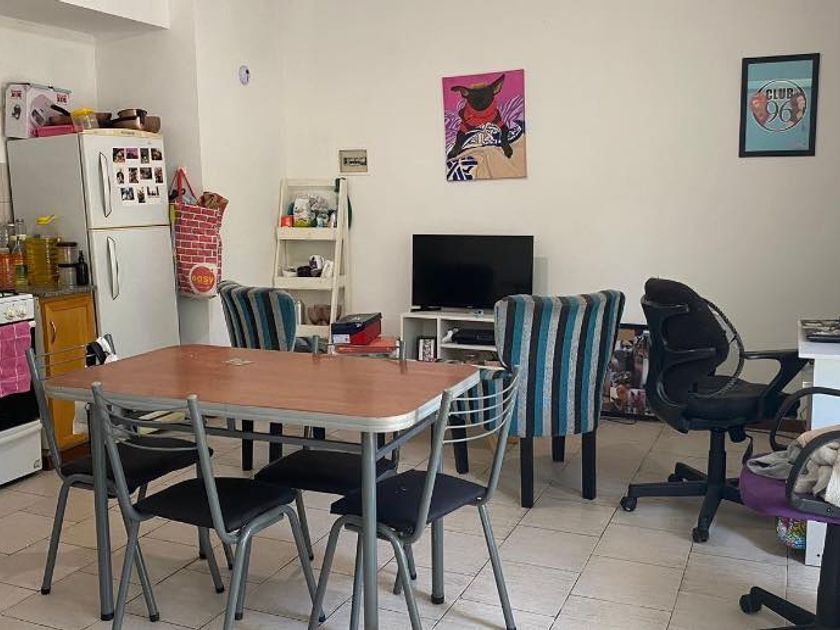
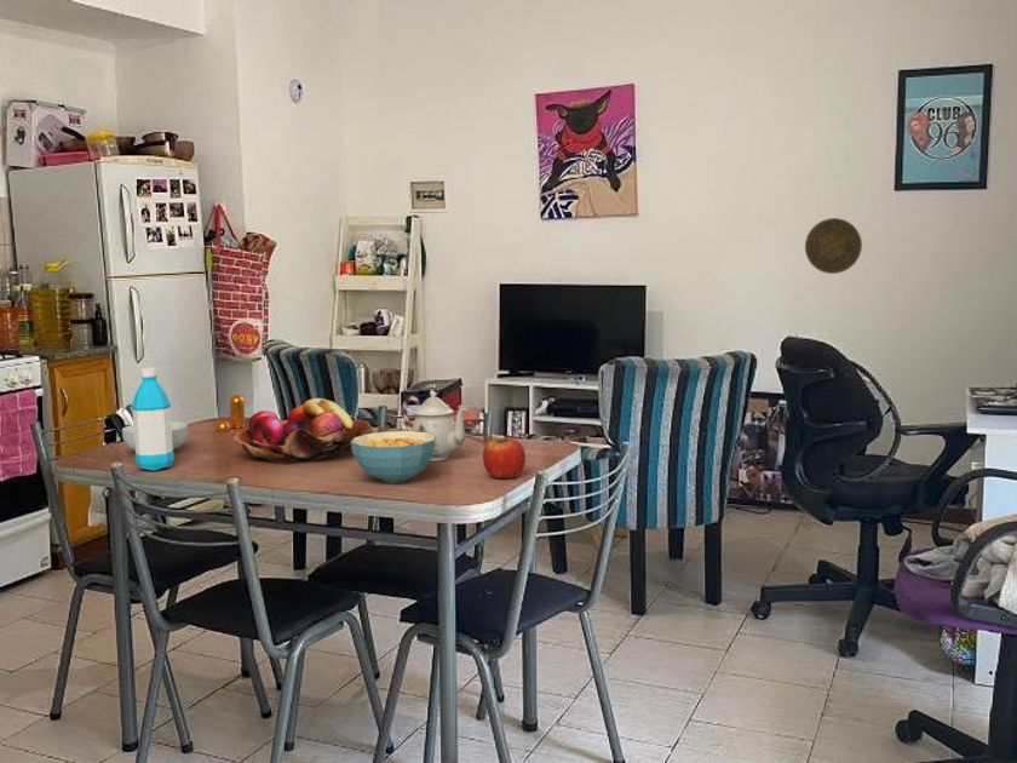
+ cereal bowl (172, 438)
+ water bottle (151, 418)
+ teapot (435, 424)
+ pepper shaker (230, 412)
+ fruit basket (306, 428)
+ apple (504, 455)
+ cereal bowl (393, 459)
+ decorative plate (832, 246)
